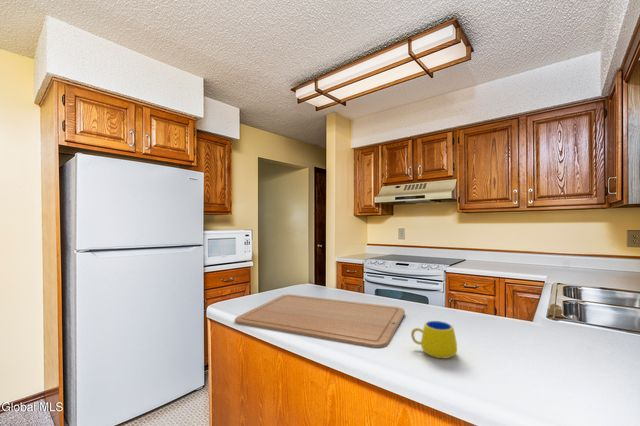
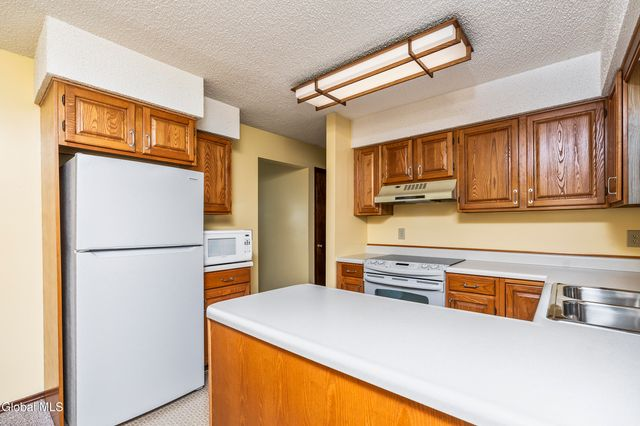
- mug (433, 337)
- chopping board (322, 315)
